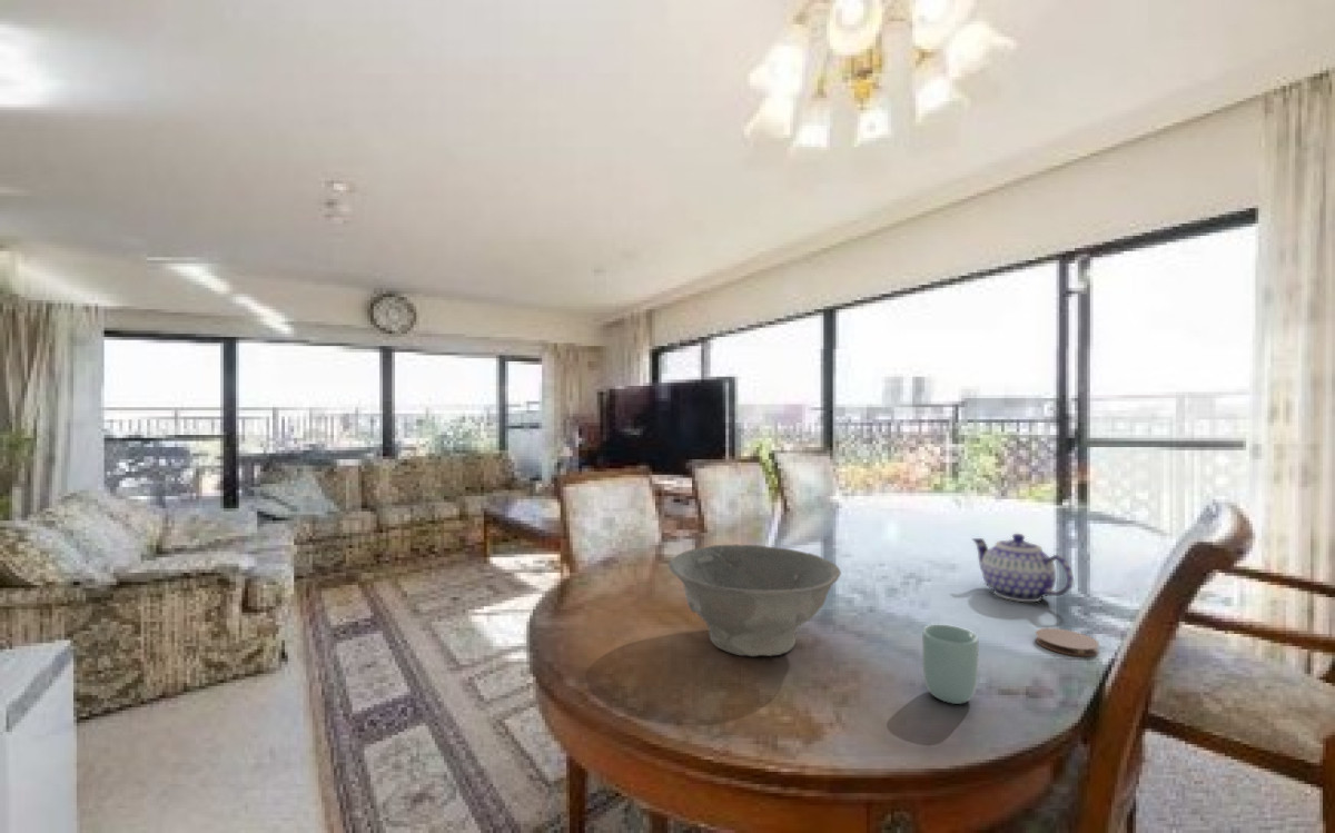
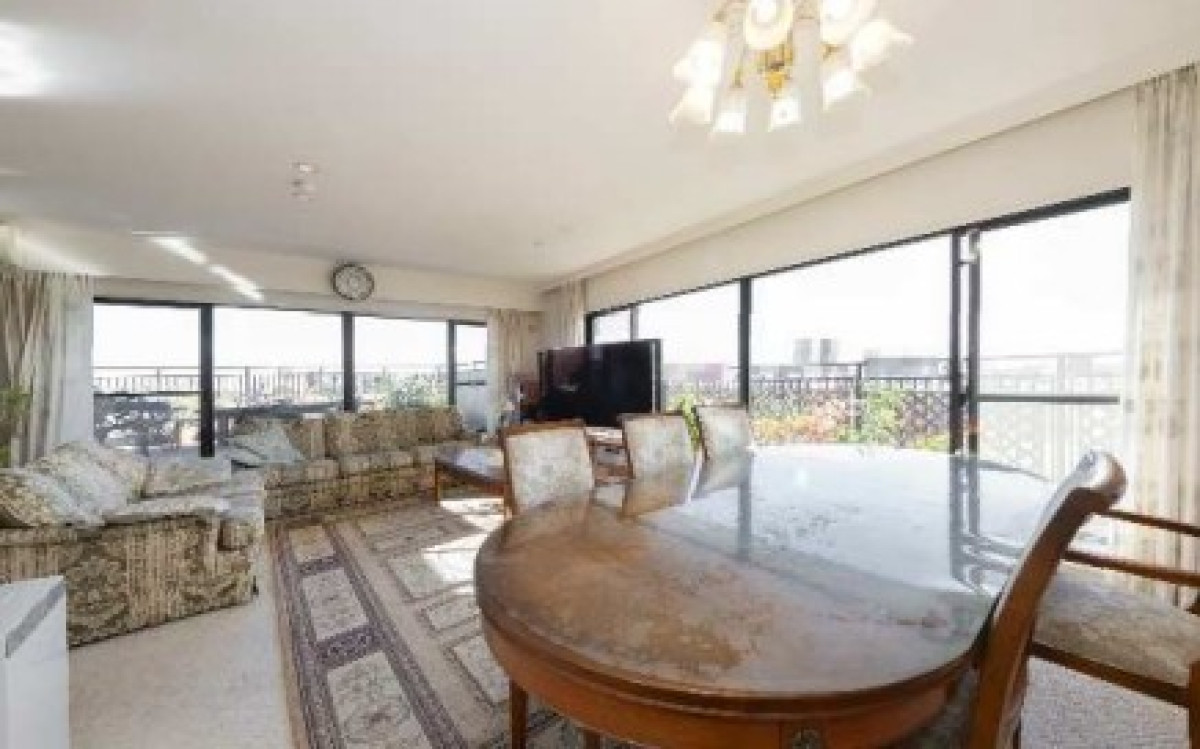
- coaster (1066, 642)
- bowl (752, 601)
- cup (949, 665)
- teapot (1017, 564)
